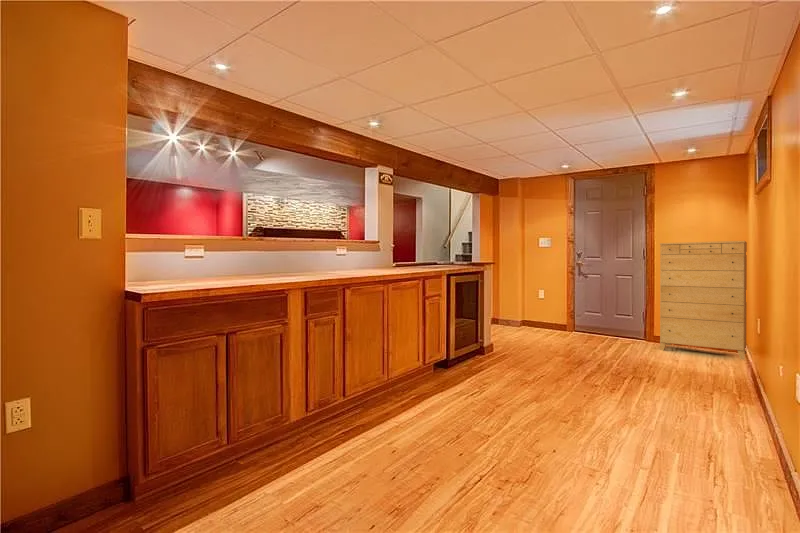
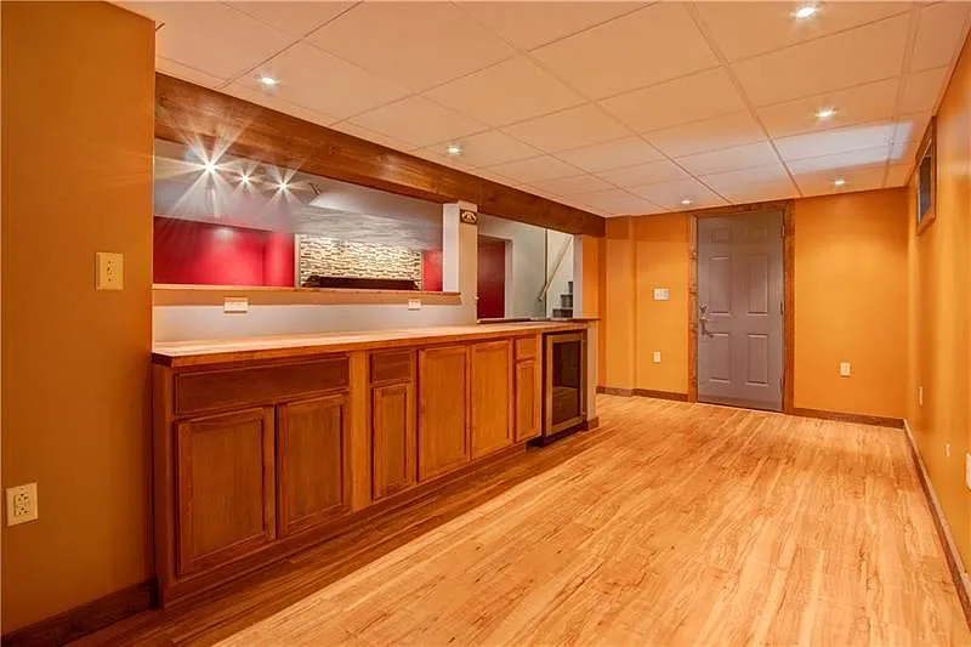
- dresser (702, 297)
